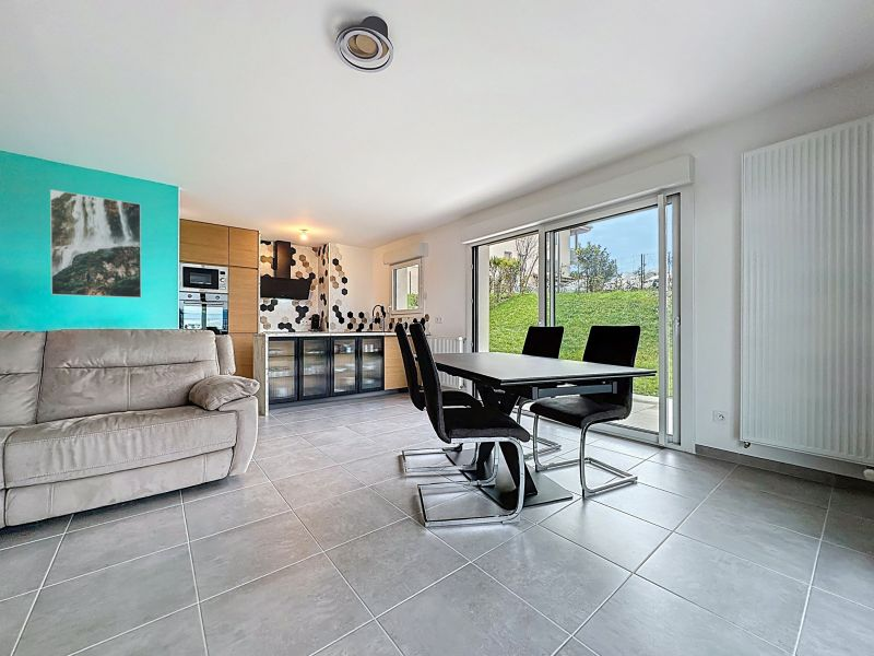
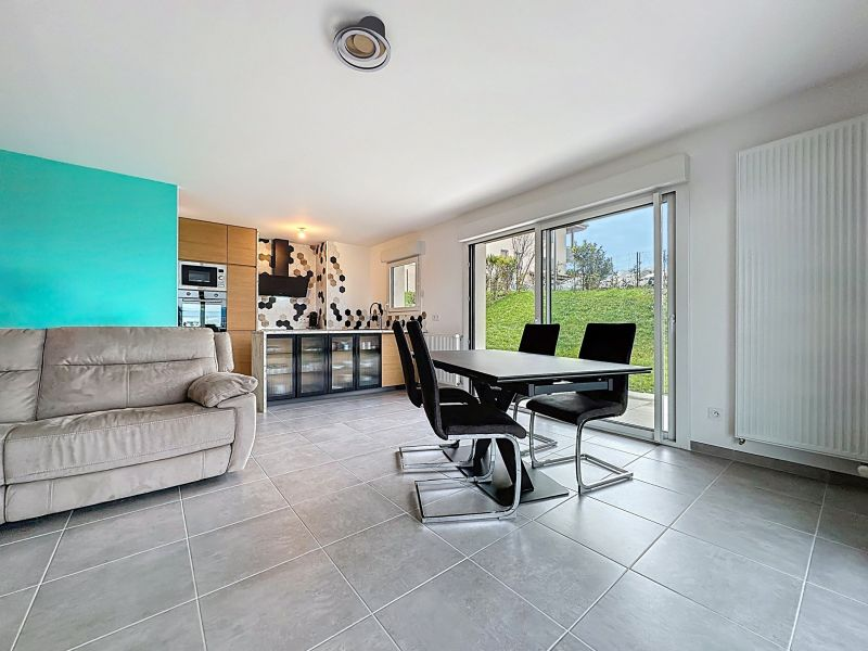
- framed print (98, 246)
